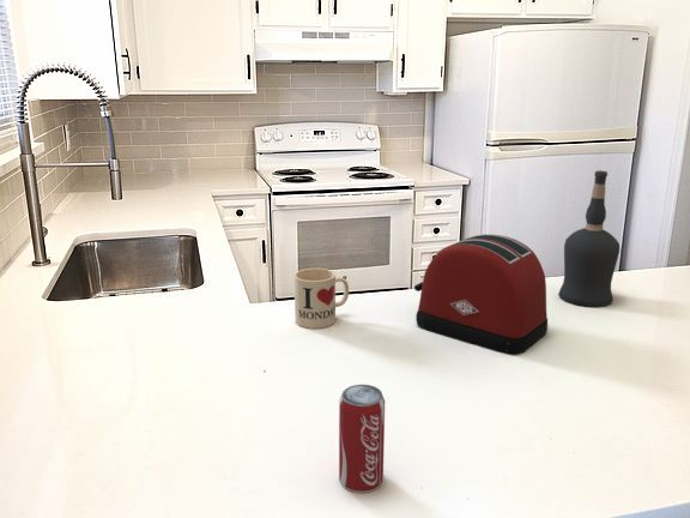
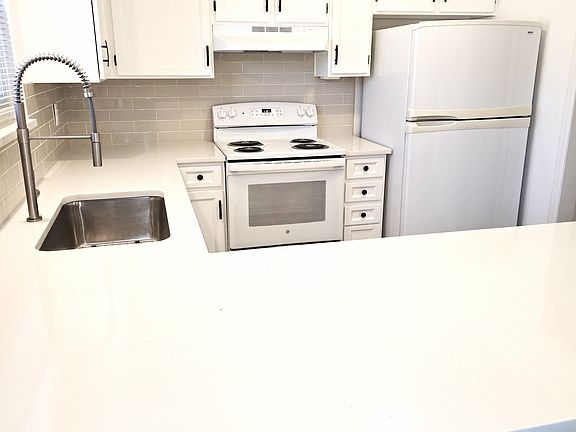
- liquor bottle (593, 236)
- mug (322, 296)
- toaster (478, 283)
- beverage can (361, 436)
